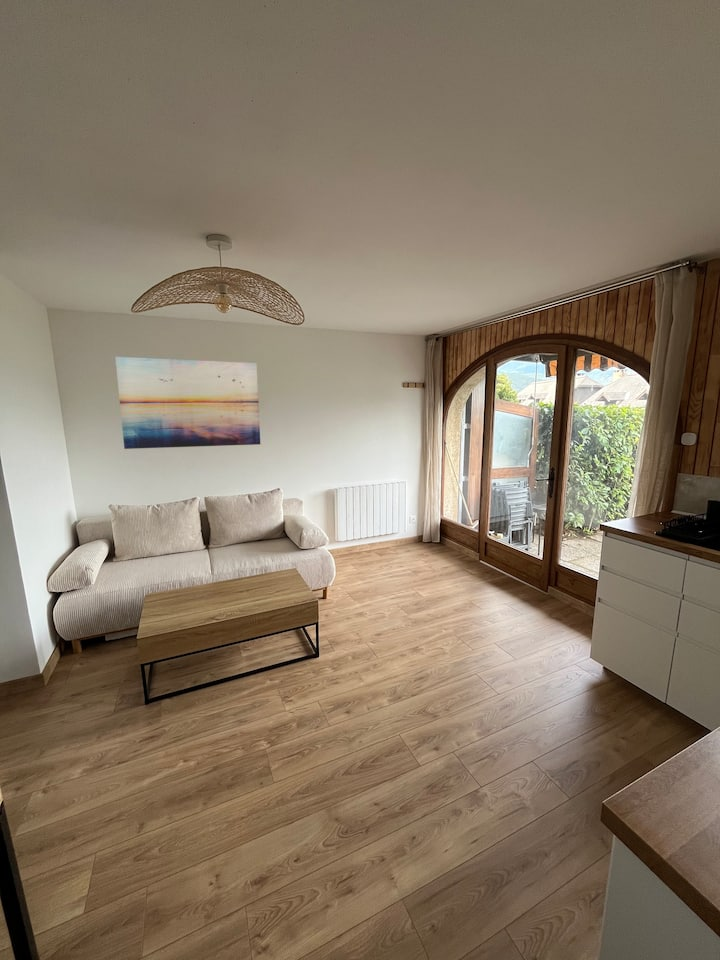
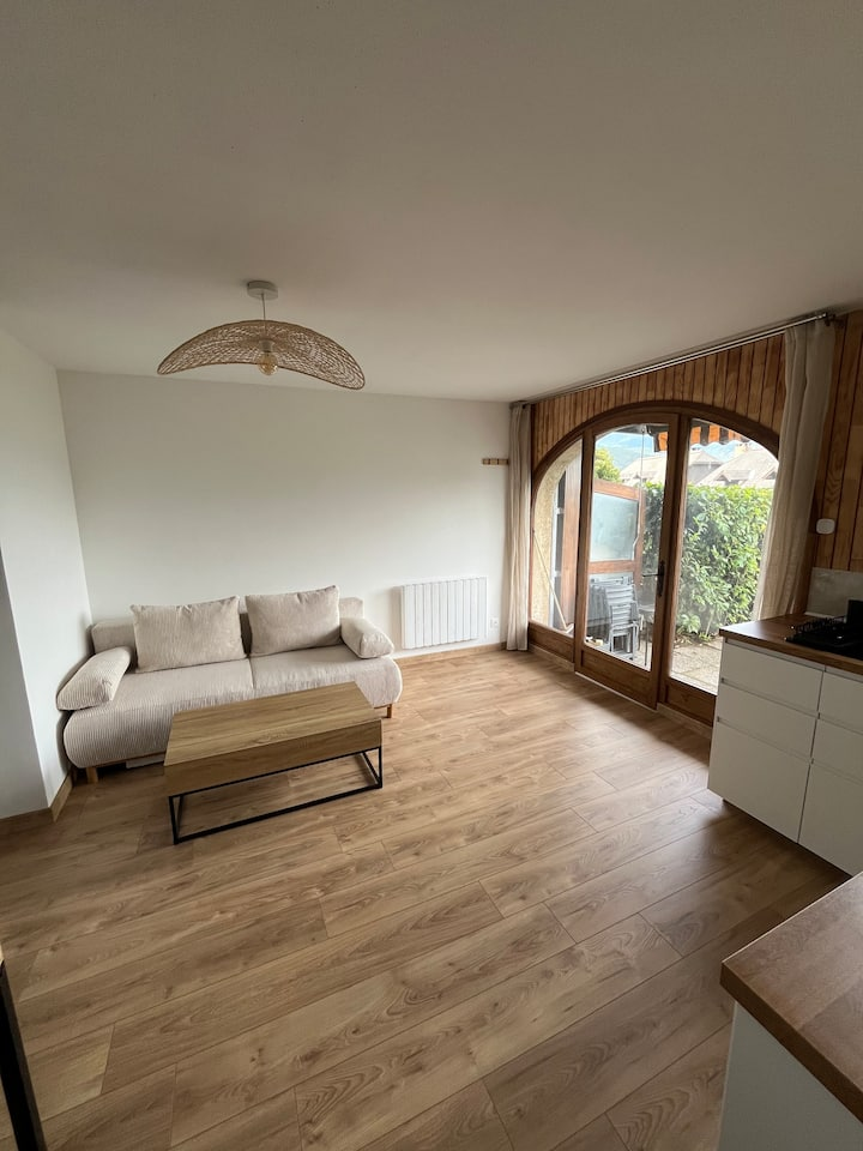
- wall art (193, 404)
